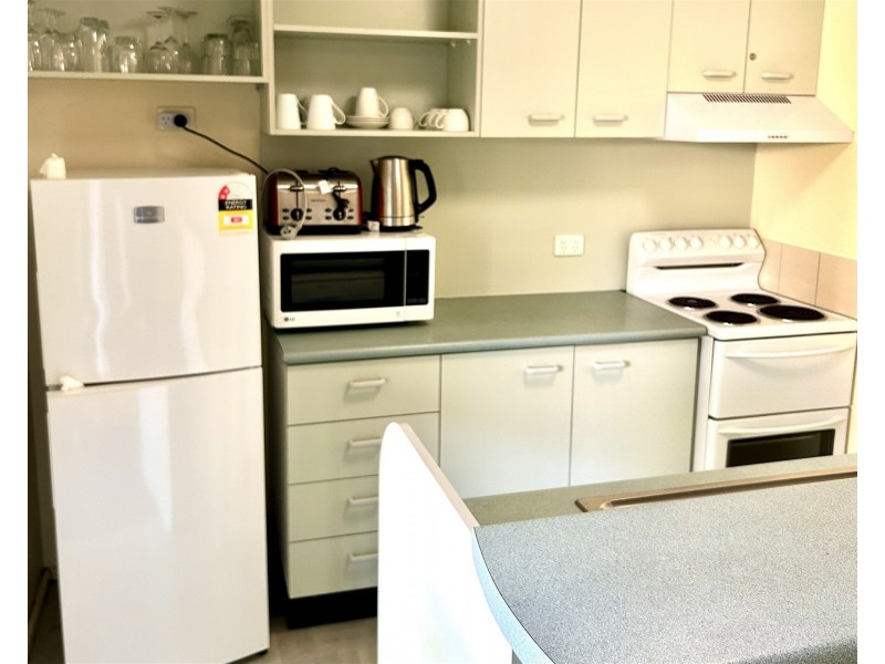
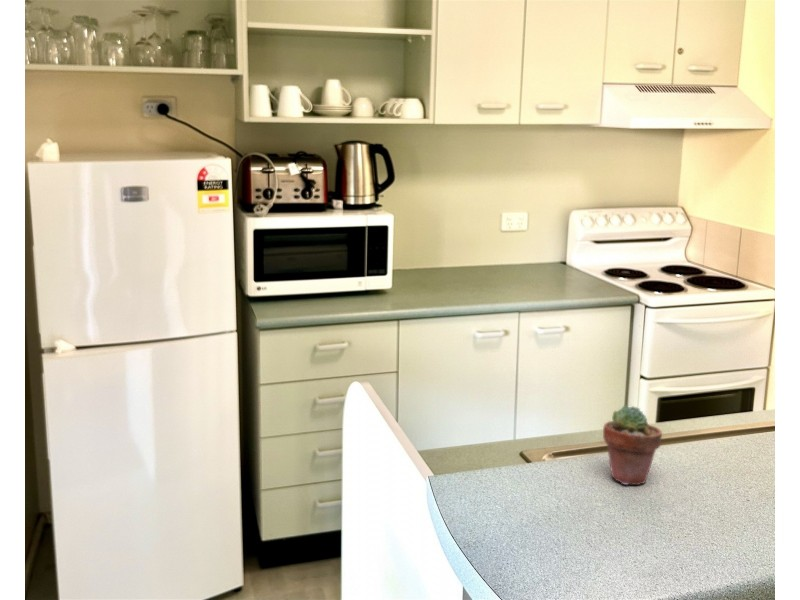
+ potted succulent (631, 442)
